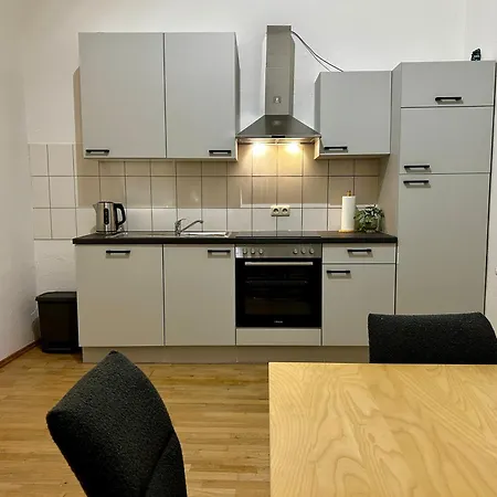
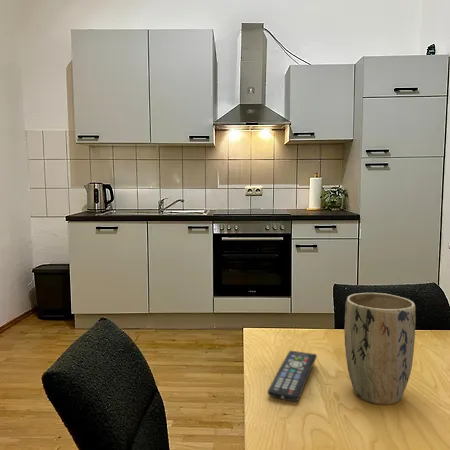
+ plant pot (378, 347)
+ remote control (294, 372)
